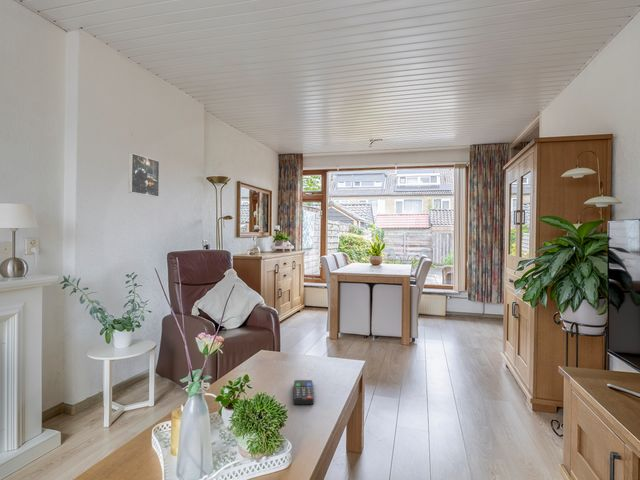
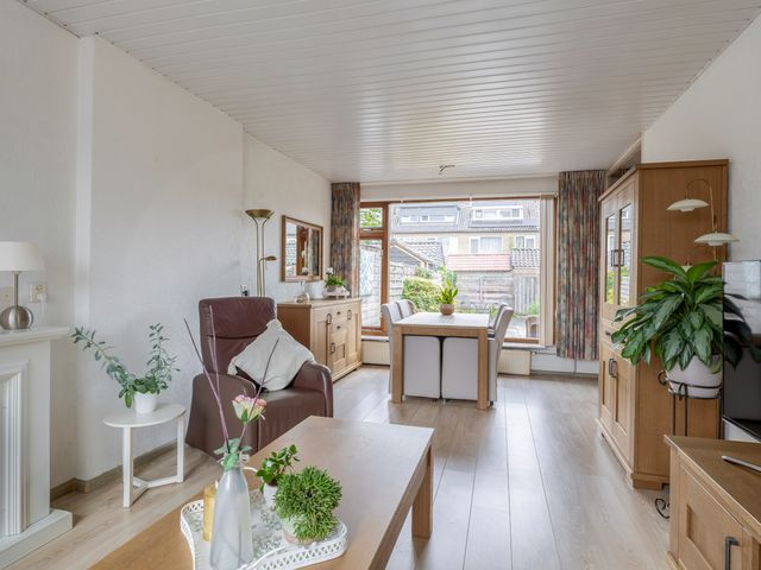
- remote control (303, 391)
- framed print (144, 176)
